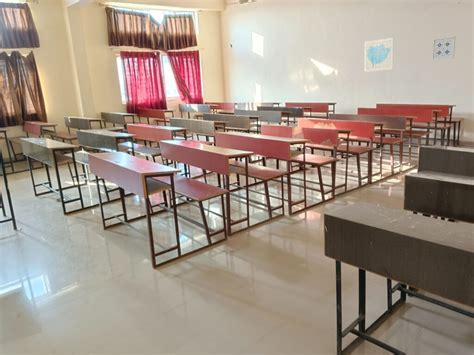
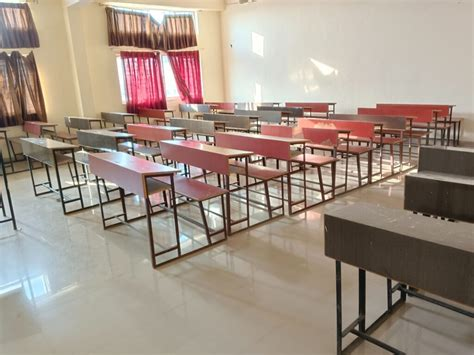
- wall art (443, 48)
- wall art (378, 55)
